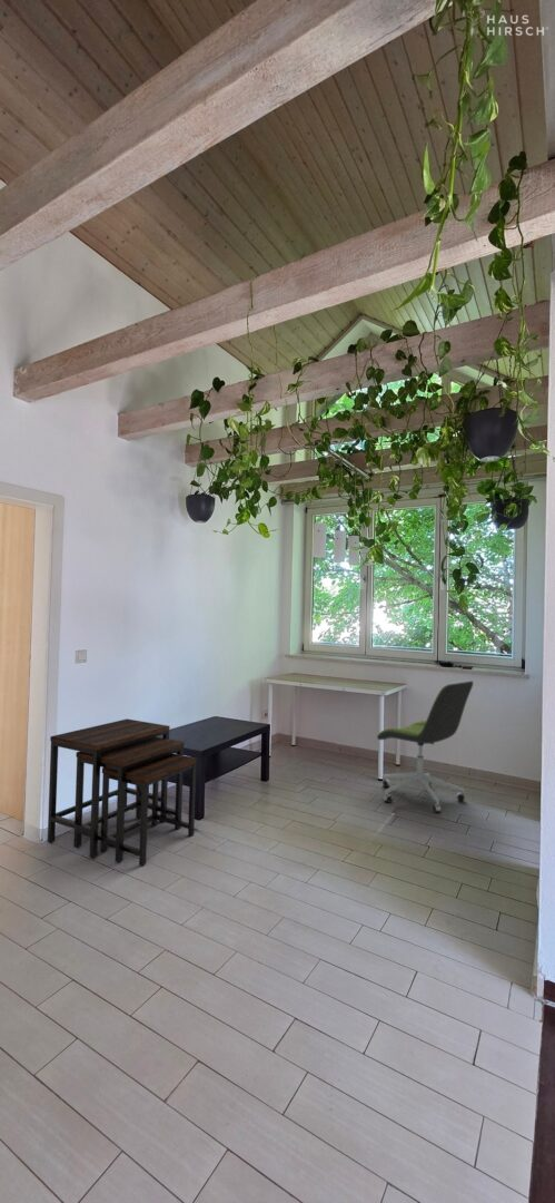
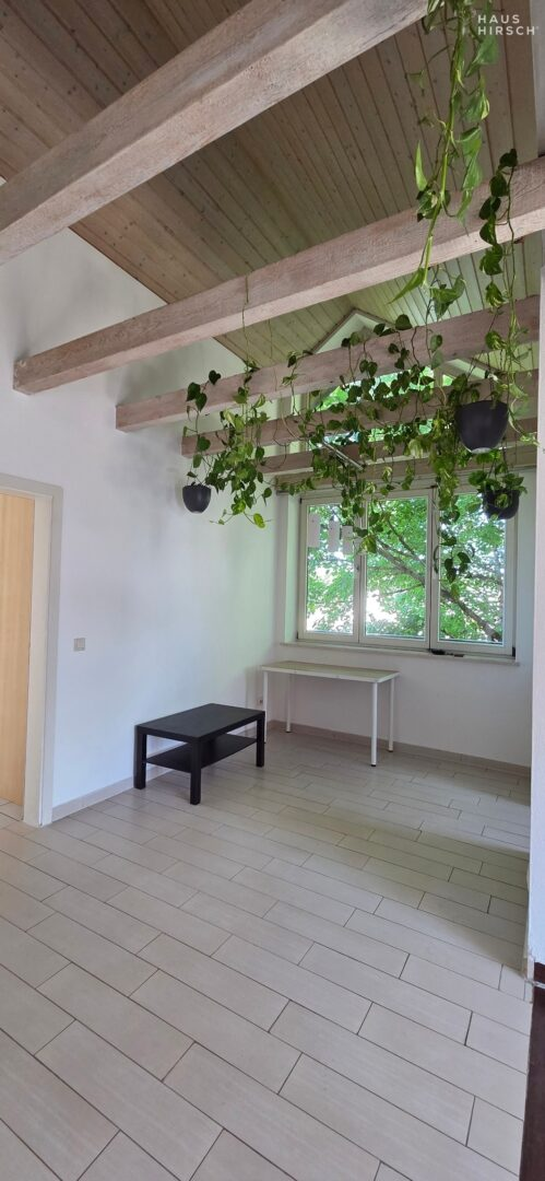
- desk (127, 785)
- office chair (420, 736)
